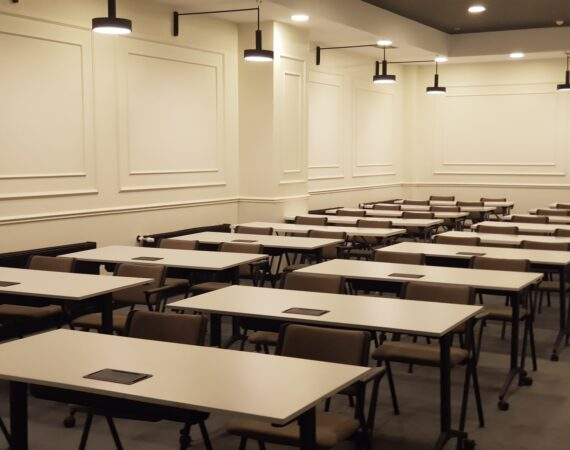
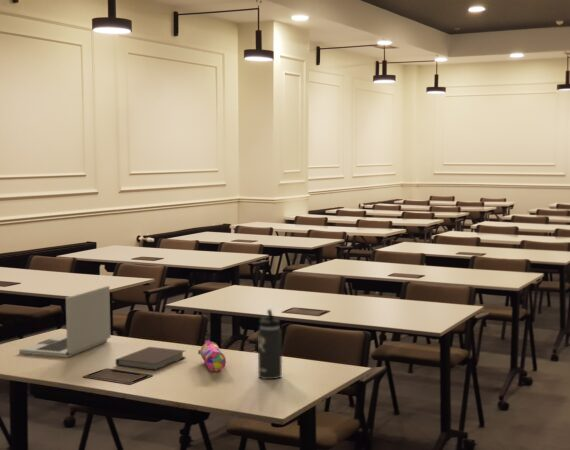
+ pencil case (212, 355)
+ laptop (66, 318)
+ notebook (151, 357)
+ thermos bottle (268, 342)
